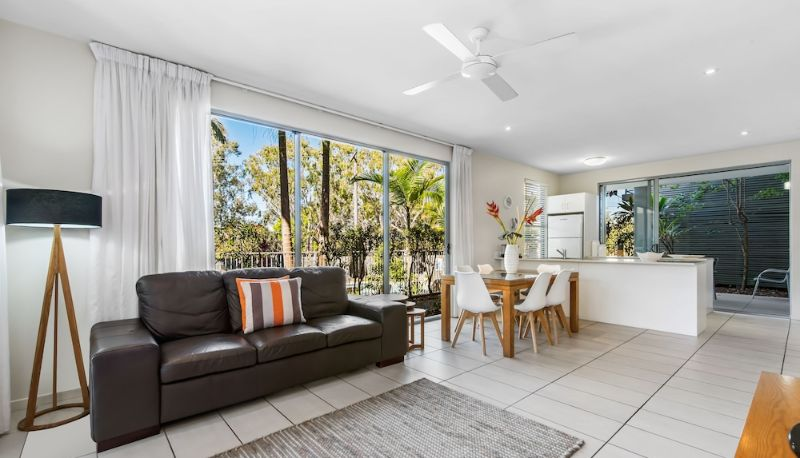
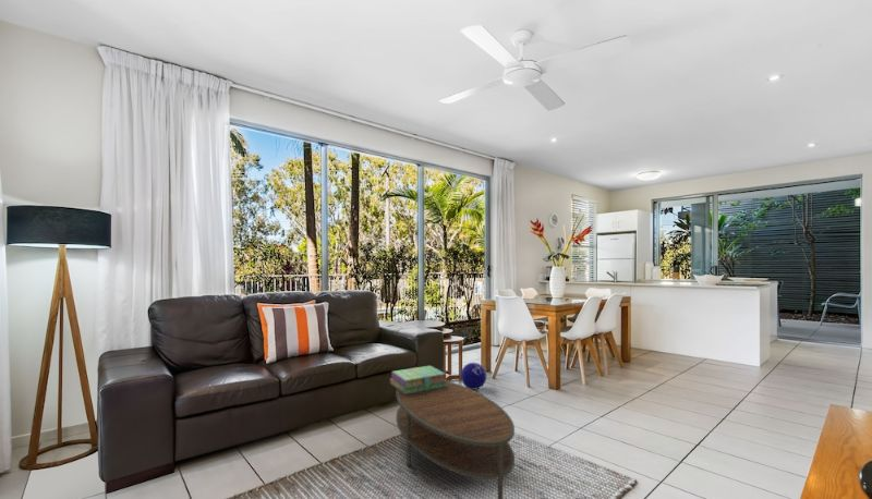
+ ball (473, 376)
+ coffee table (448, 429)
+ stack of books (417, 378)
